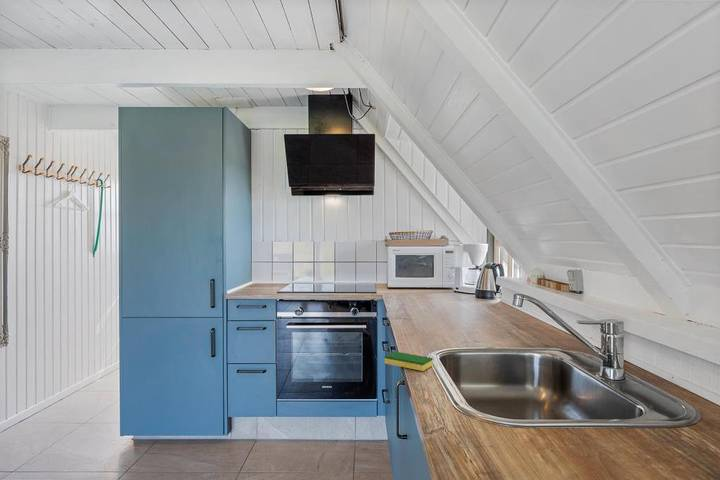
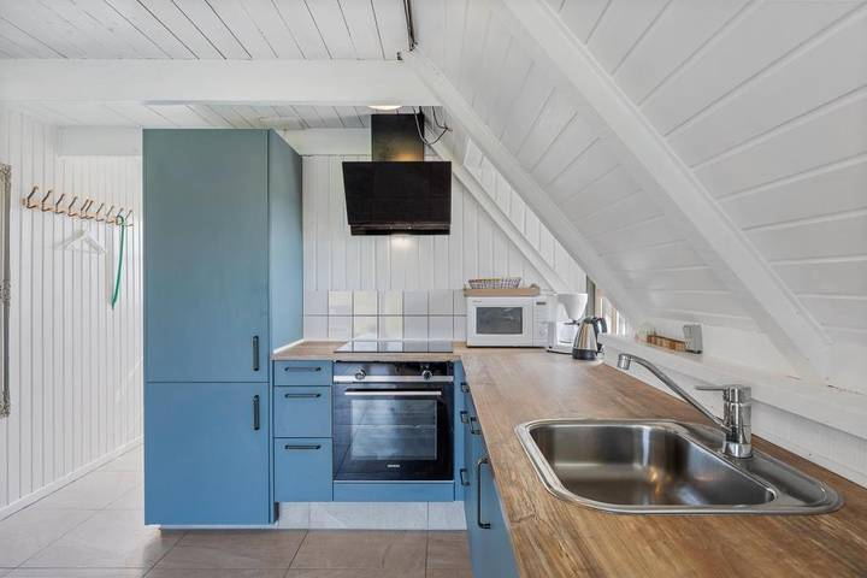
- dish sponge (408, 360)
